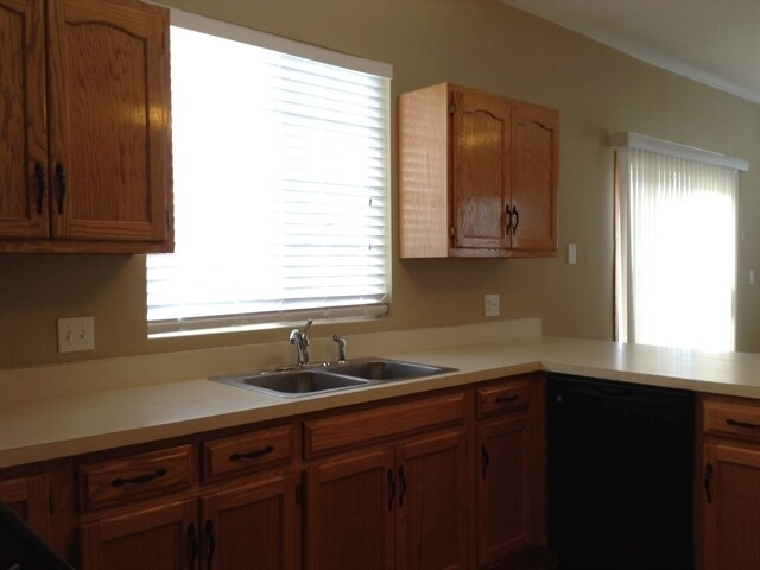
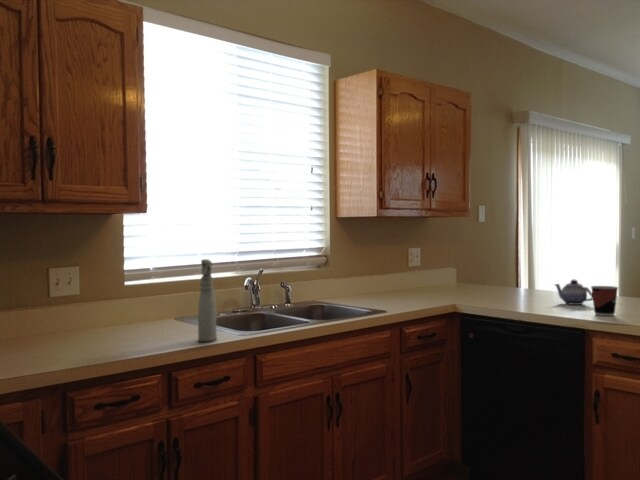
+ cup (604, 300)
+ teapot (573, 291)
+ spray bottle (206, 299)
